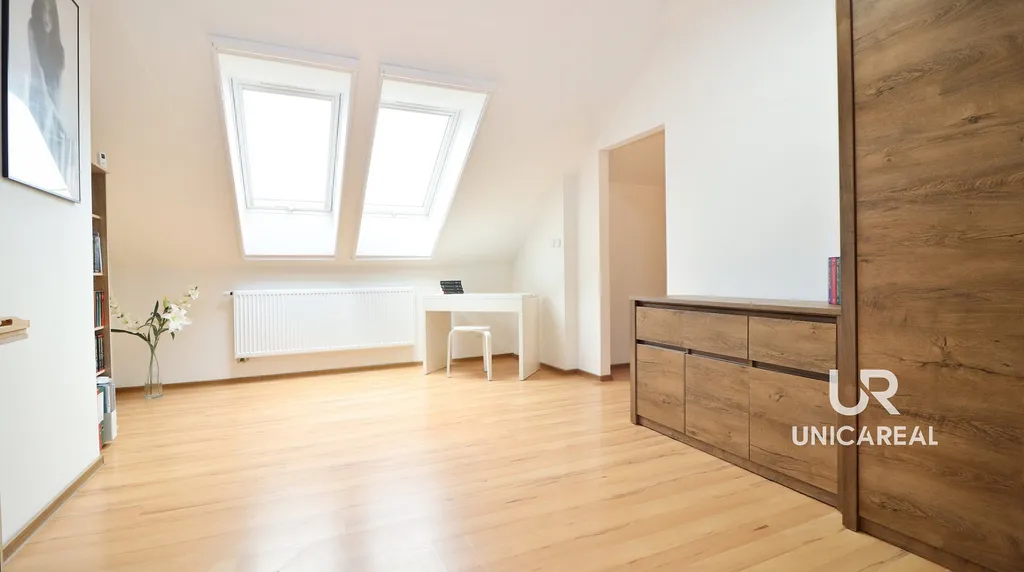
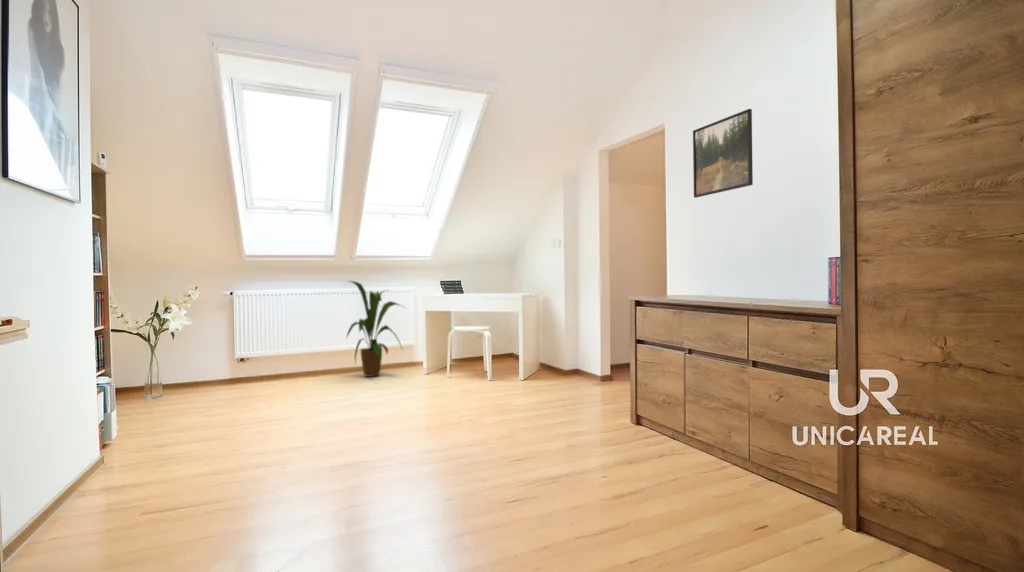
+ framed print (720, 156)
+ house plant (380, 328)
